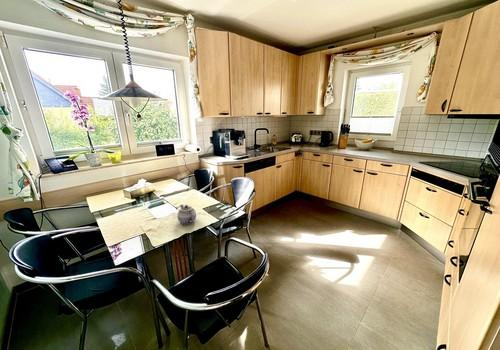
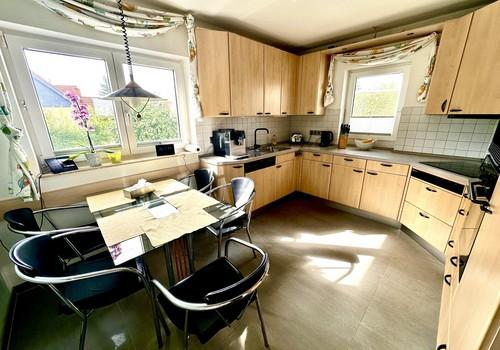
- teapot (186, 213)
